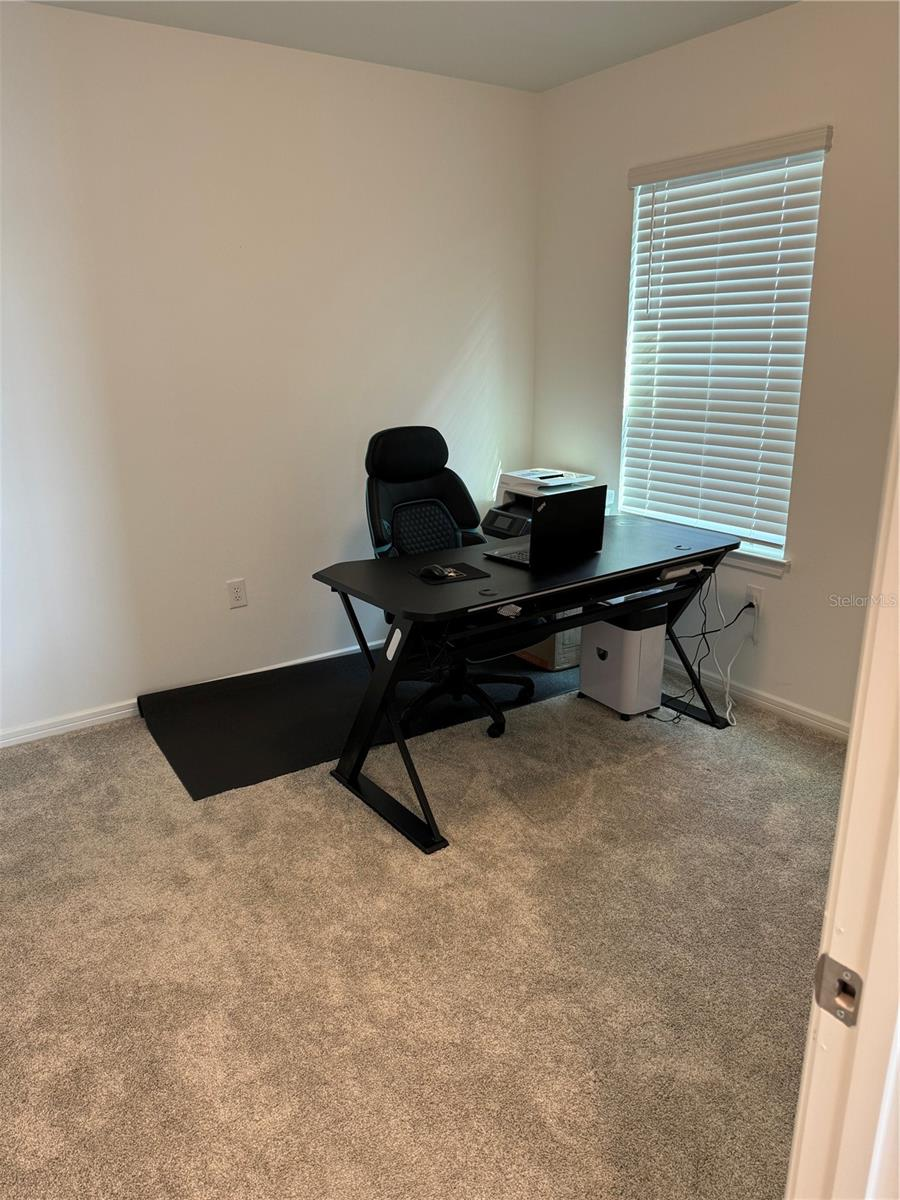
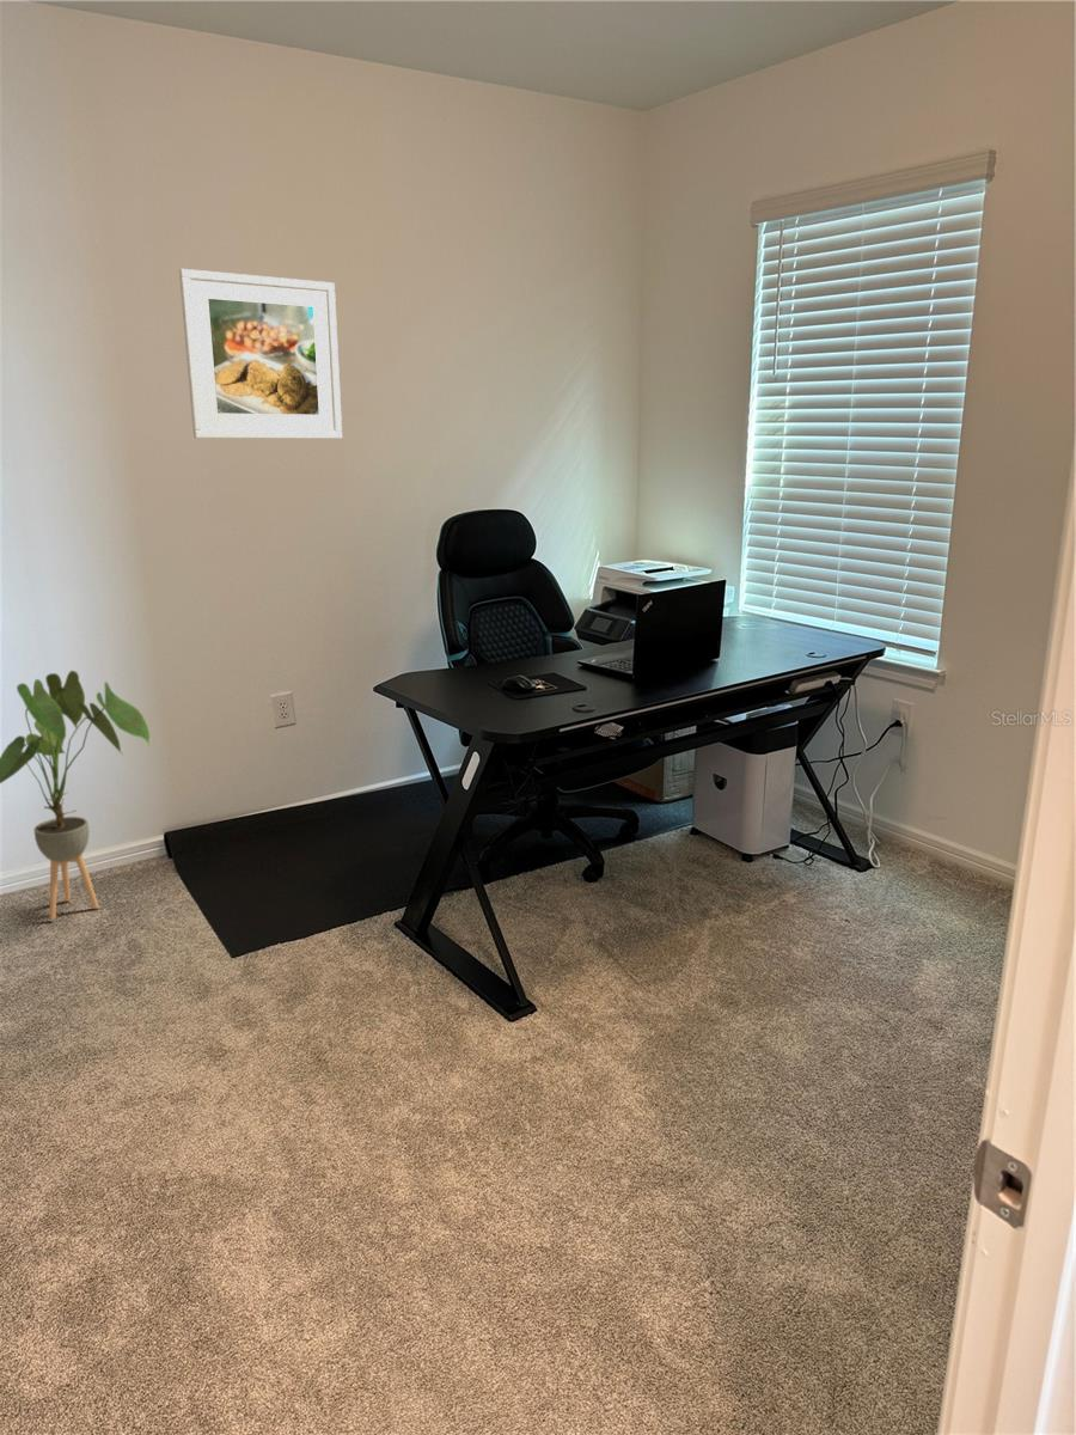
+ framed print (265, 359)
+ house plant (67, 792)
